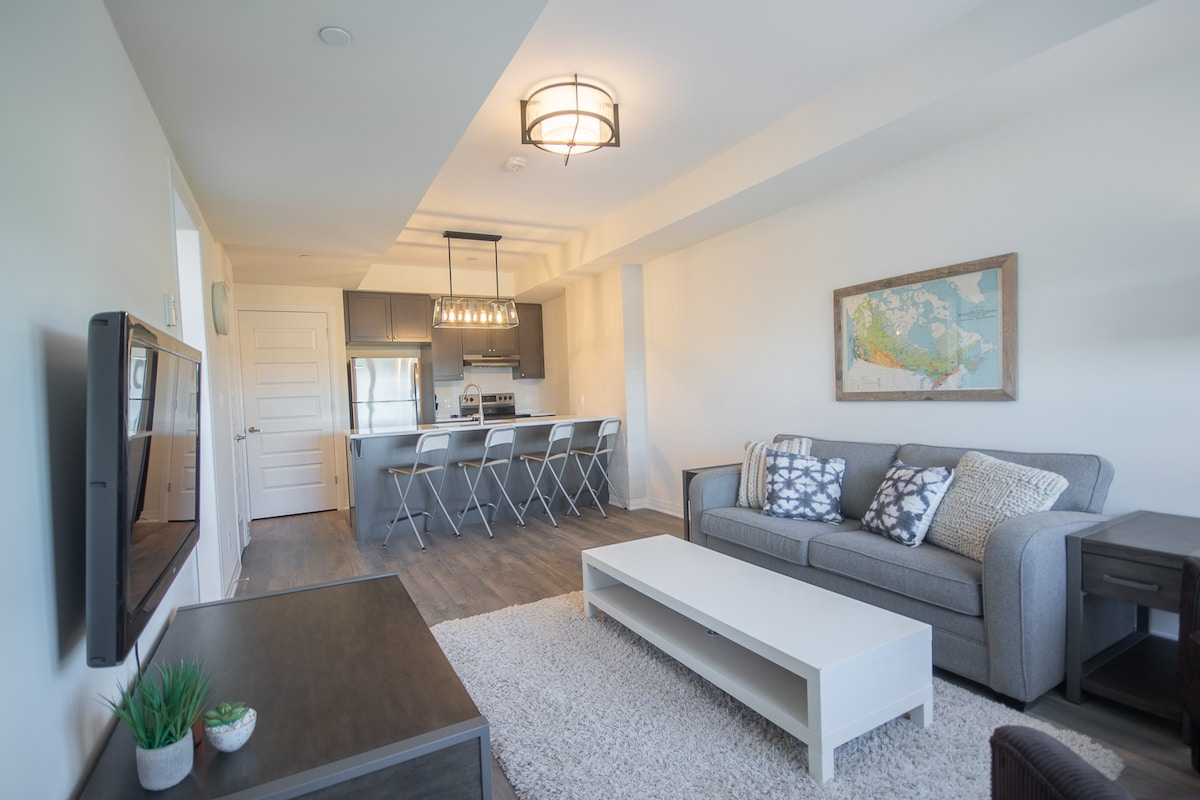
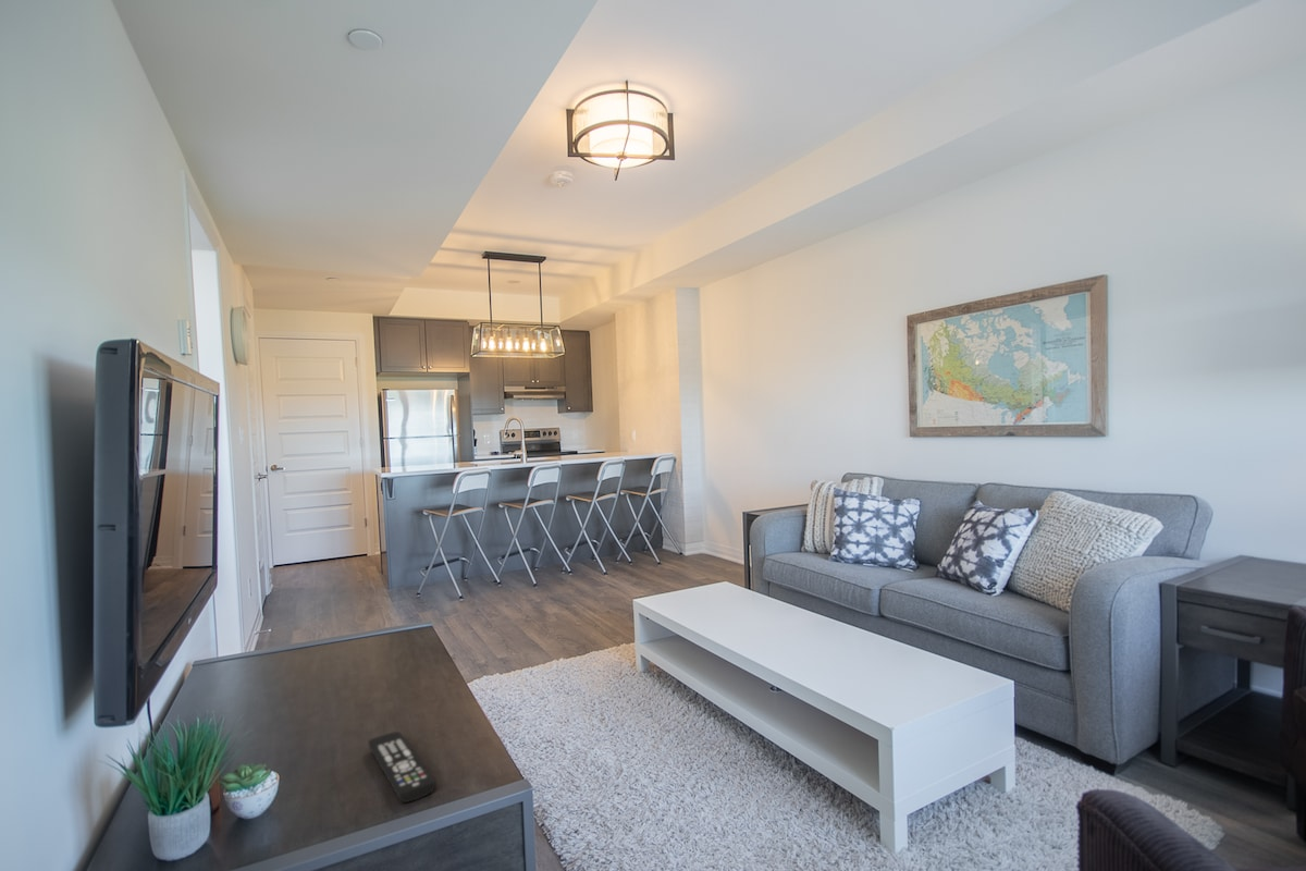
+ remote control (399, 764)
